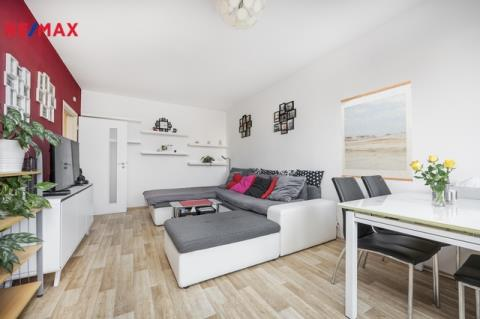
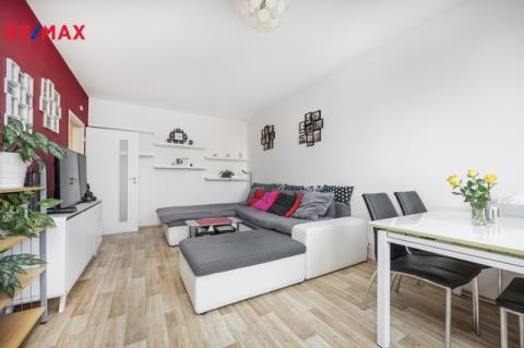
- wall art (371, 135)
